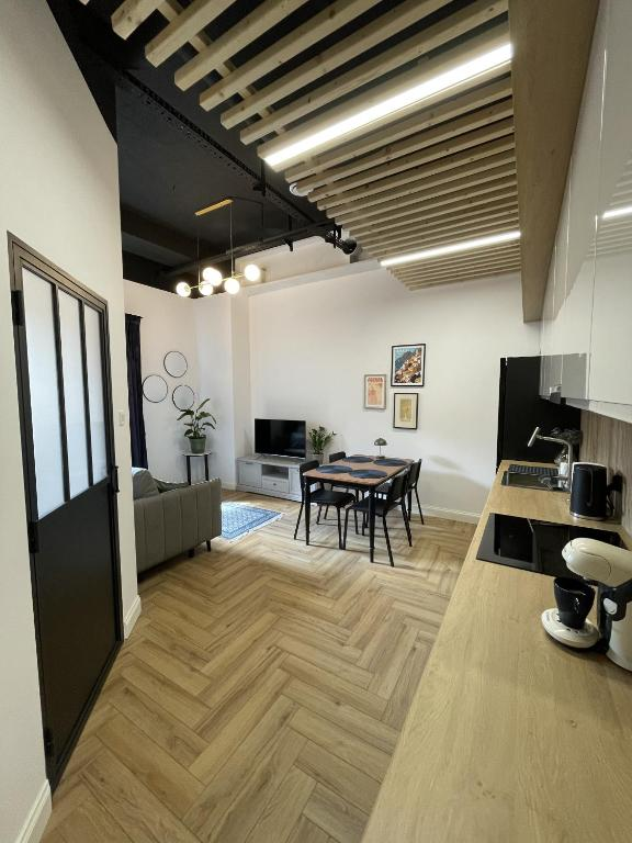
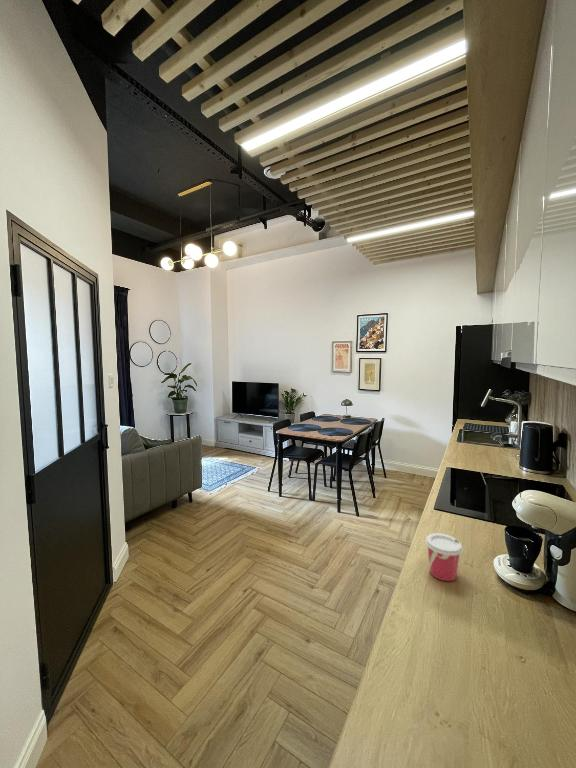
+ cup (443, 557)
